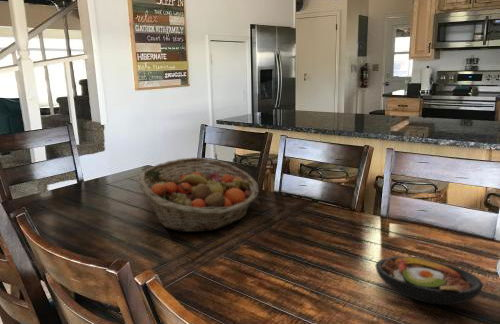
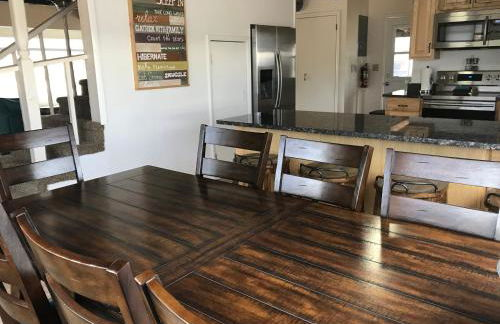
- fruit basket (201, 191)
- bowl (425, 281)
